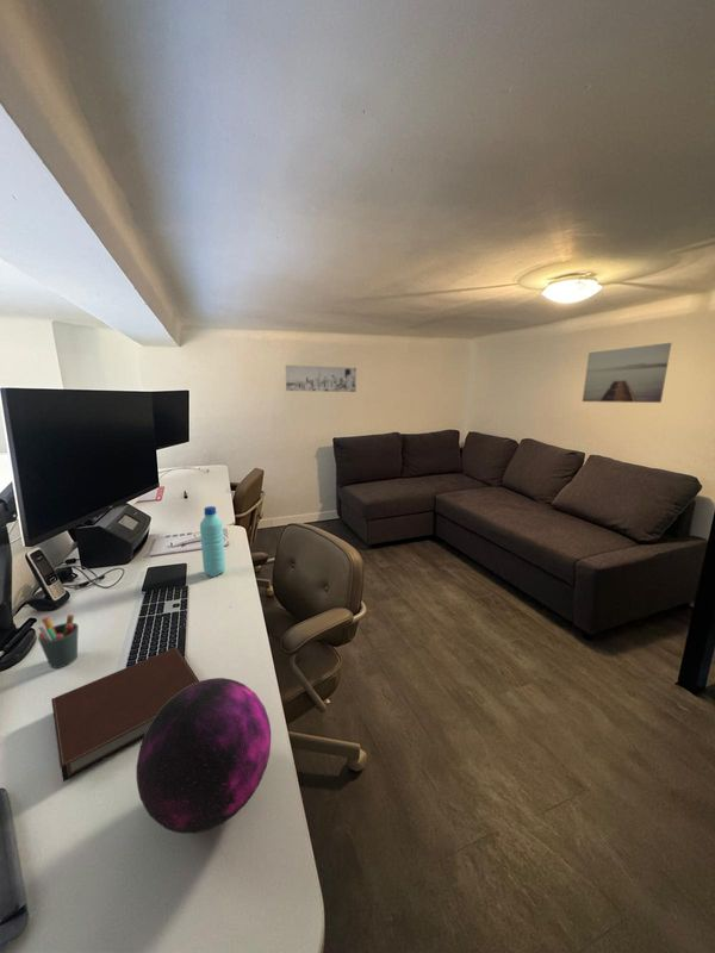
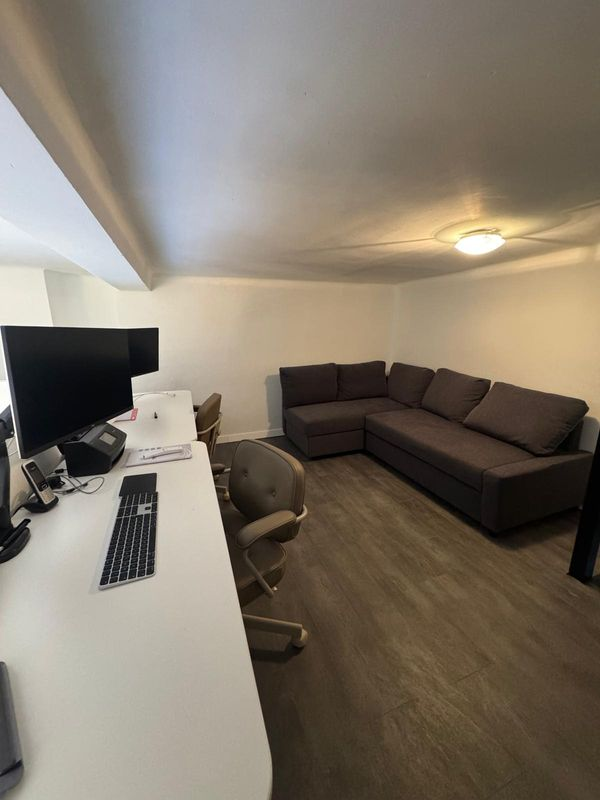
- notebook (130, 700)
- pen holder (58, 639)
- wall art (621, 375)
- water bottle (212, 541)
- wall art (322, 379)
- decorative orb (207, 747)
